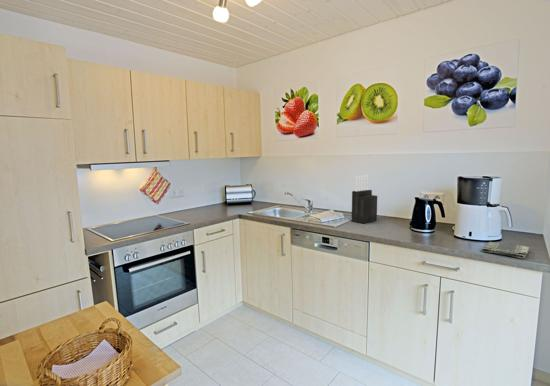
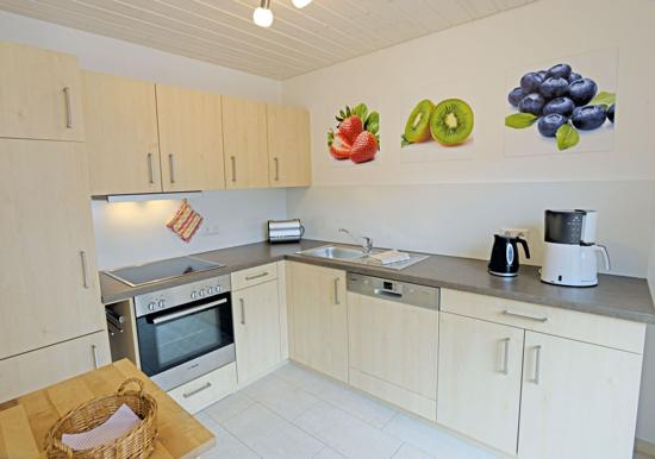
- dish towel (505, 248)
- knife block (366, 198)
